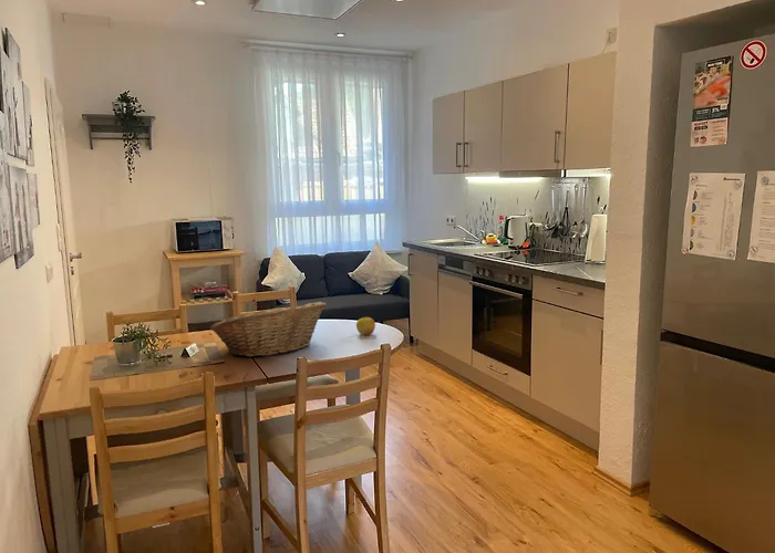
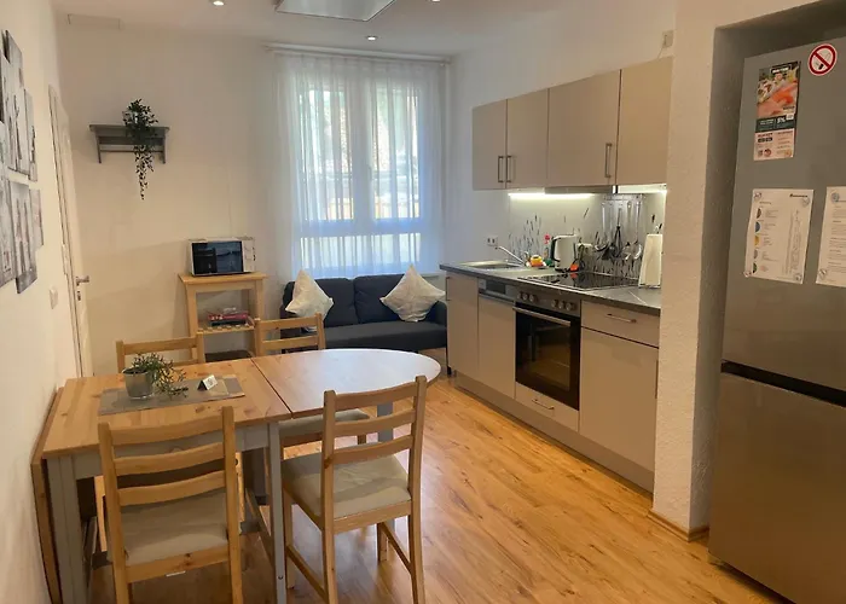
- apple (365, 325)
- fruit basket (270, 324)
